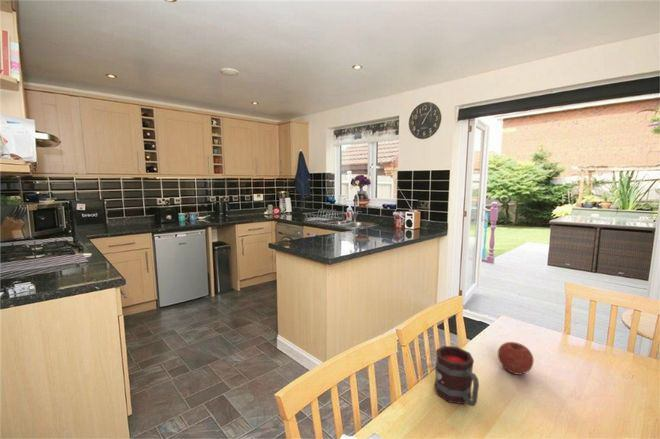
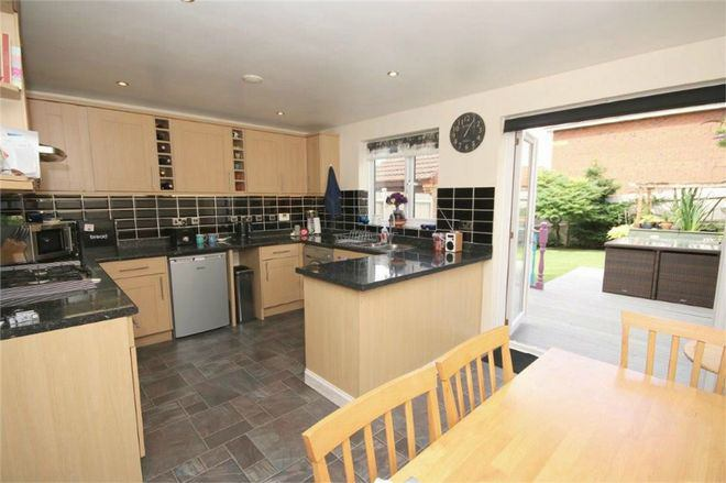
- fruit (515, 355)
- mug (458, 378)
